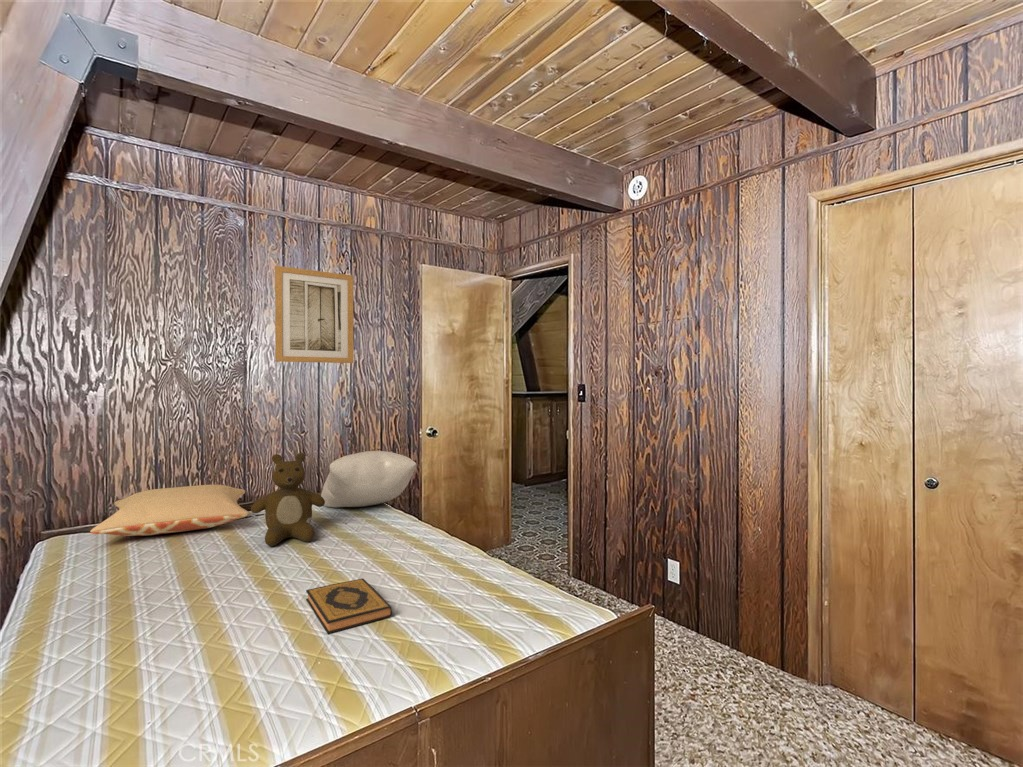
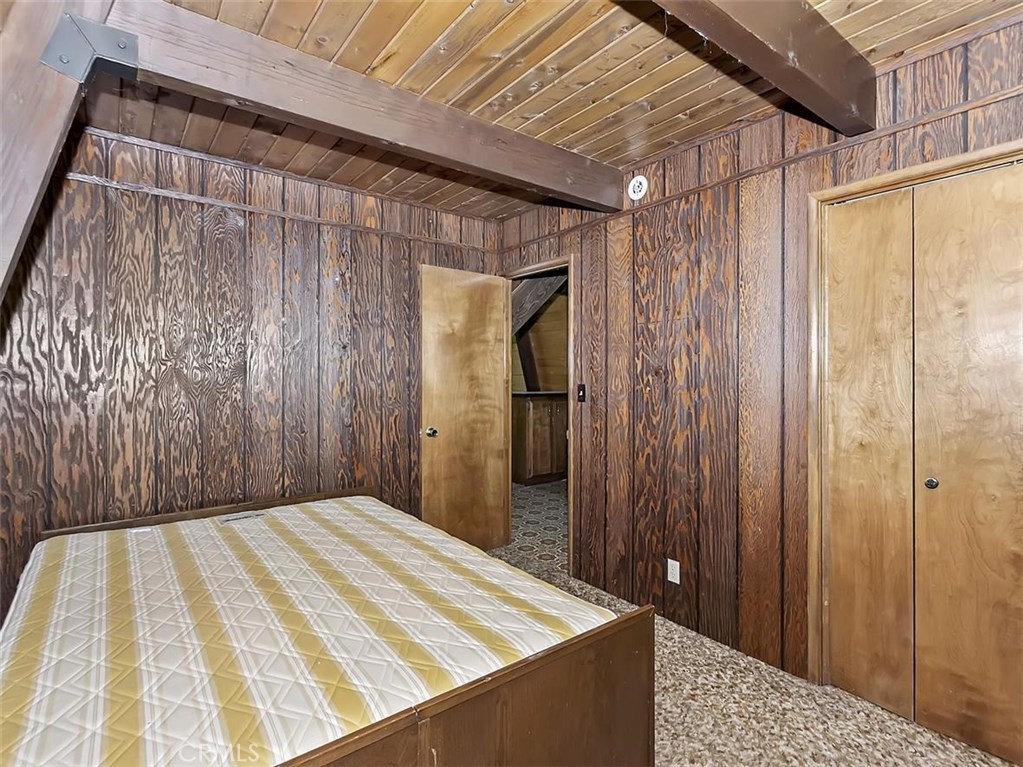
- pillow (179, 508)
- hardback book (347, 602)
- wall art (315, 316)
- teddy bear (289, 496)
- pillow (367, 478)
